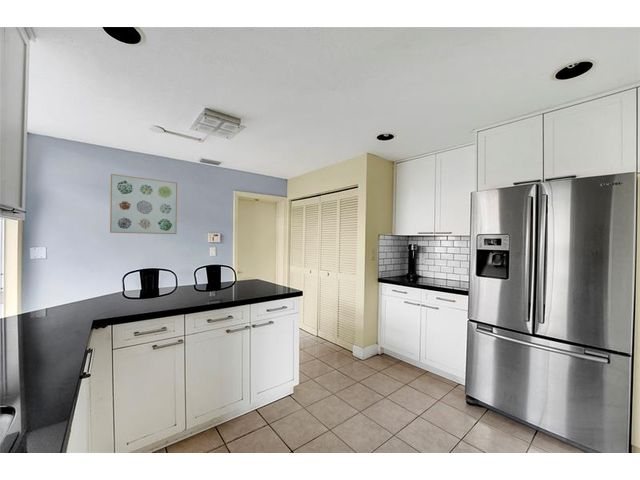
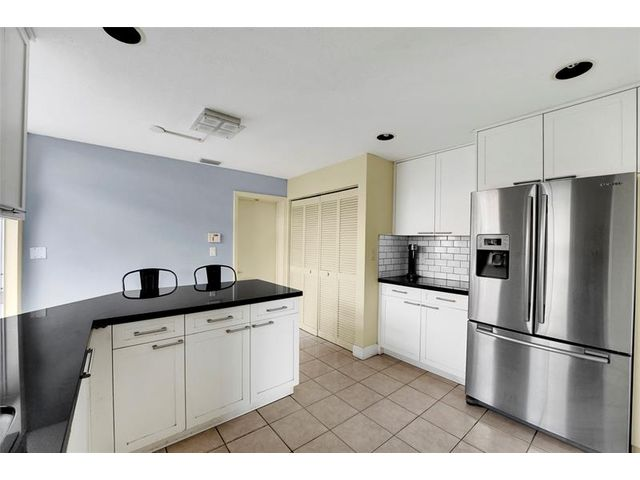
- wall art (145, 206)
